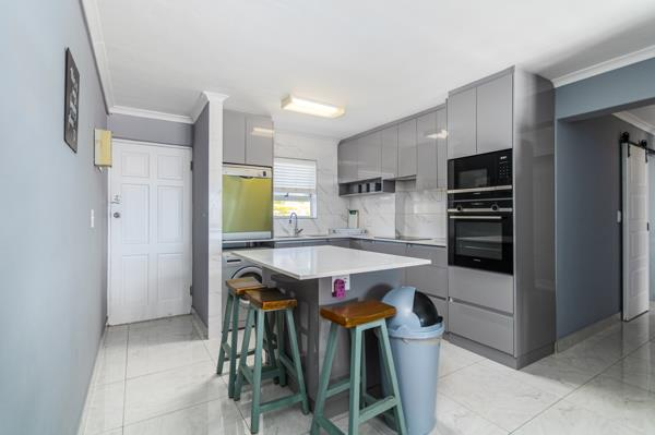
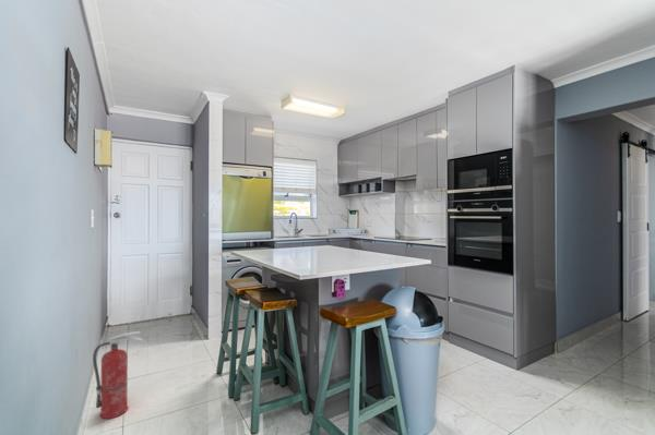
+ fire extinguisher (118, 372)
